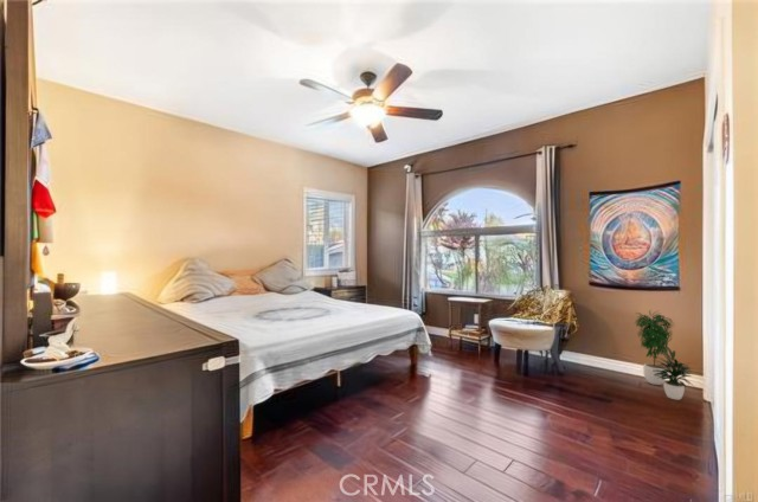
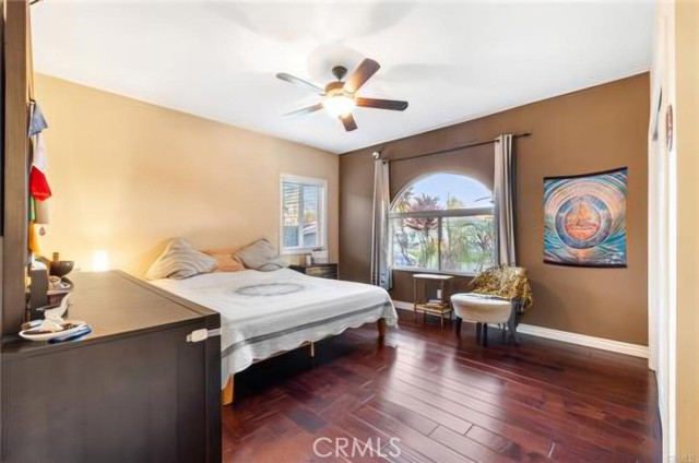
- potted plant (661, 349)
